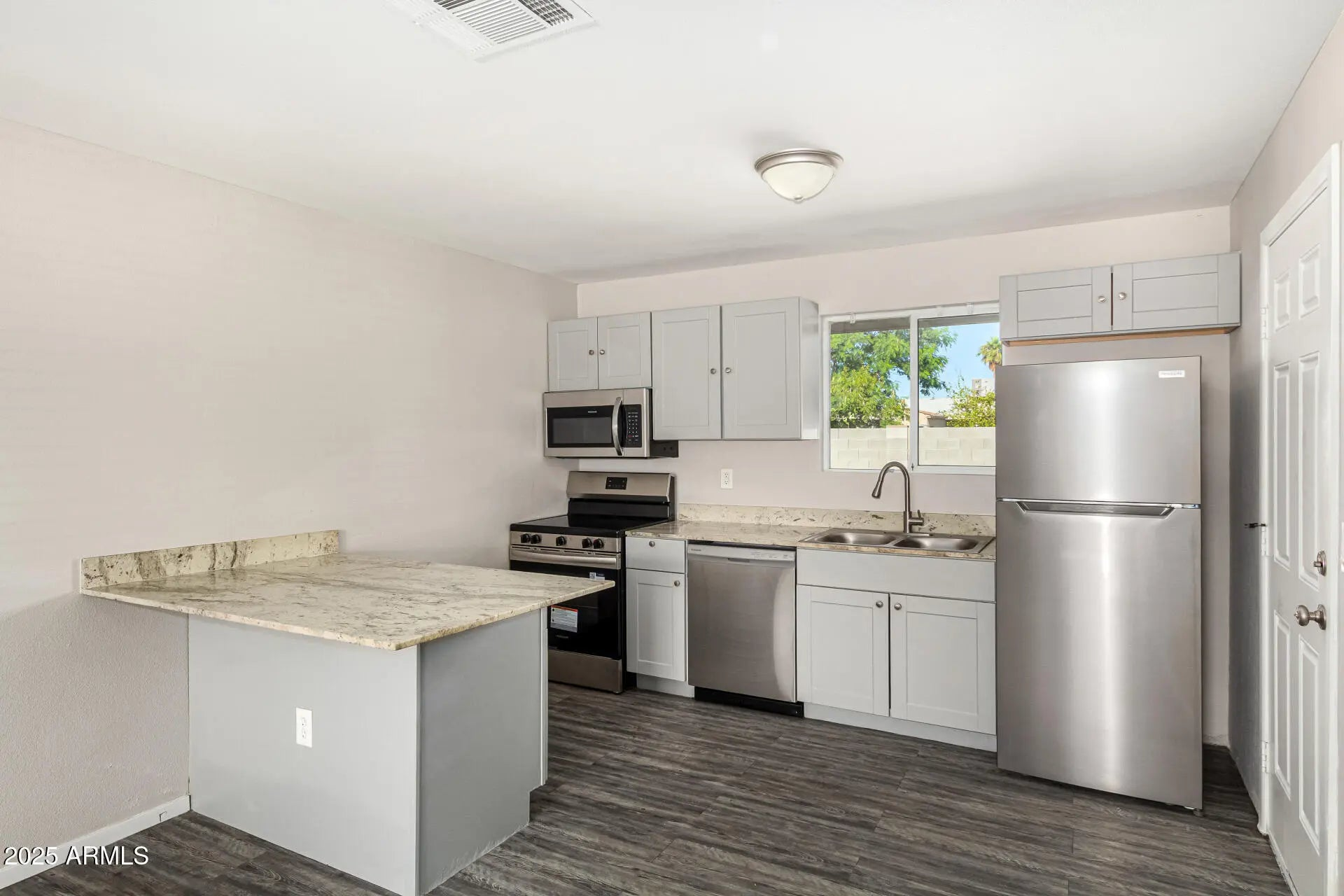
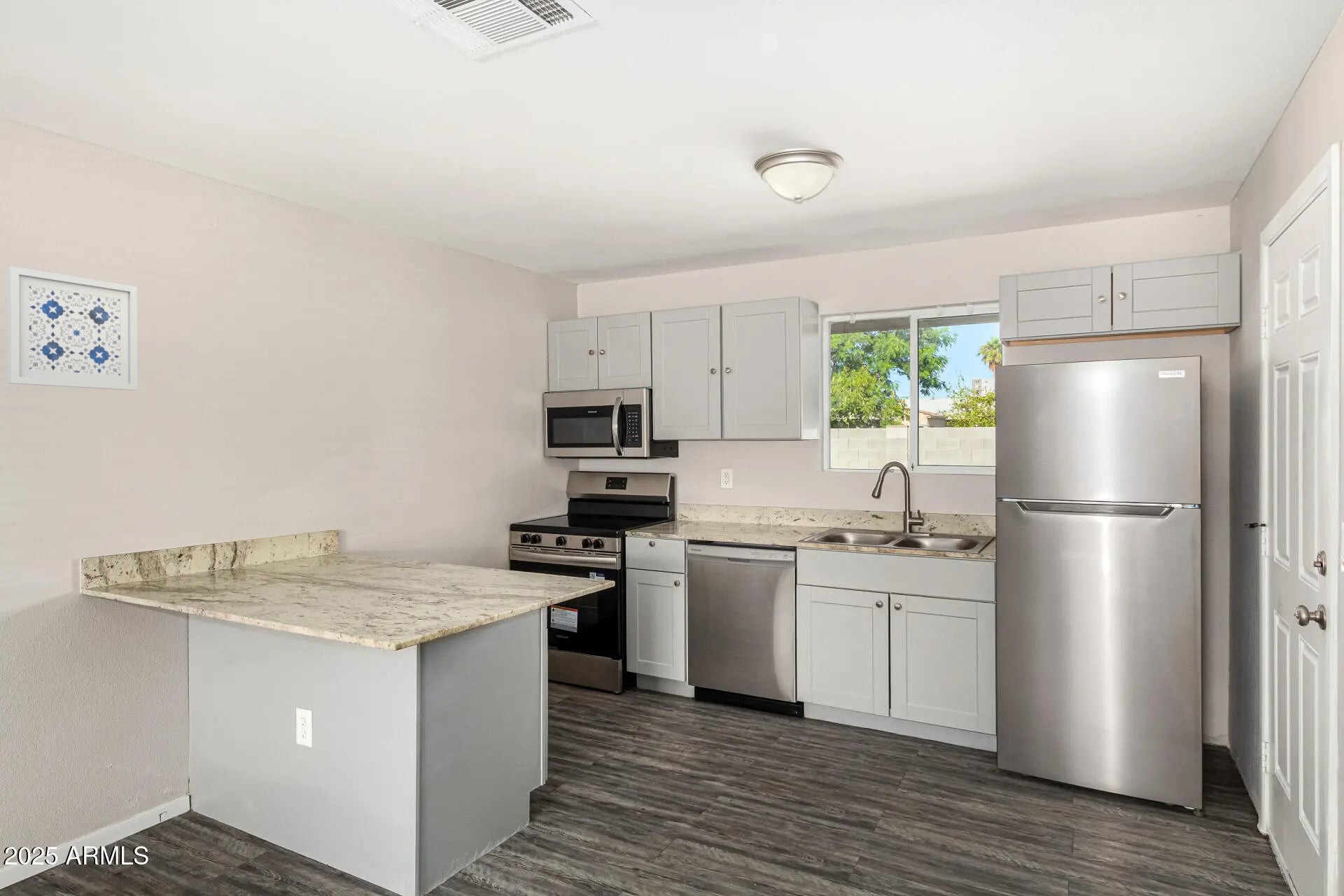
+ wall art (76, 332)
